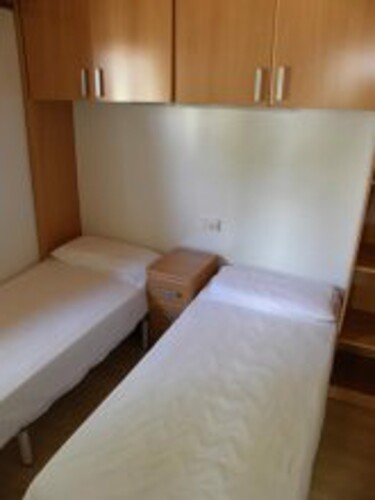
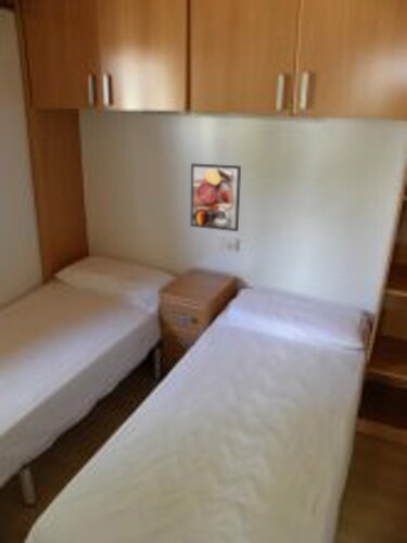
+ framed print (214, 197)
